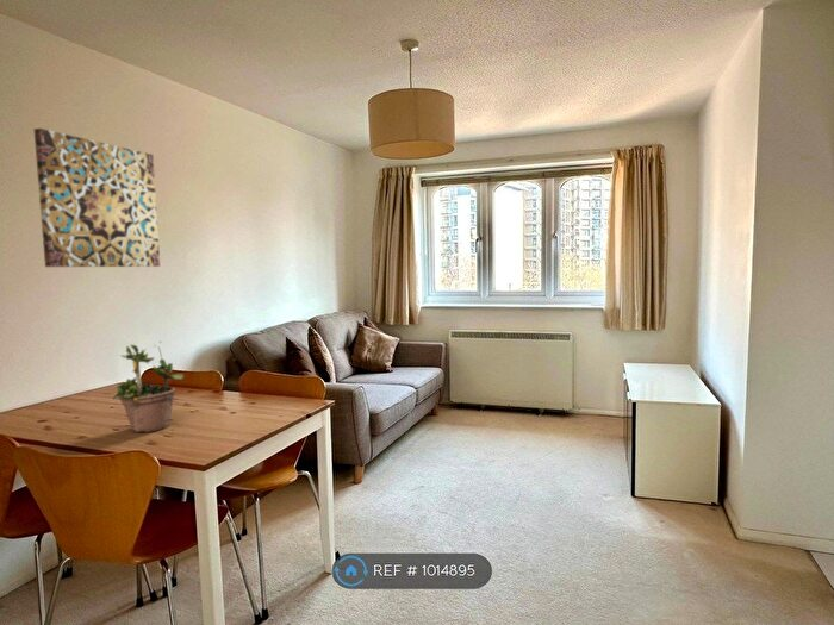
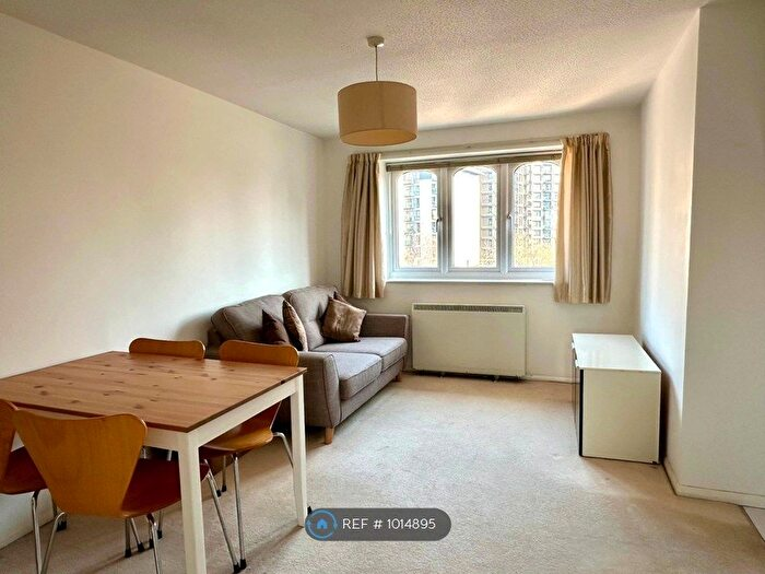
- wall art (104, 205)
- potted plant (144, 382)
